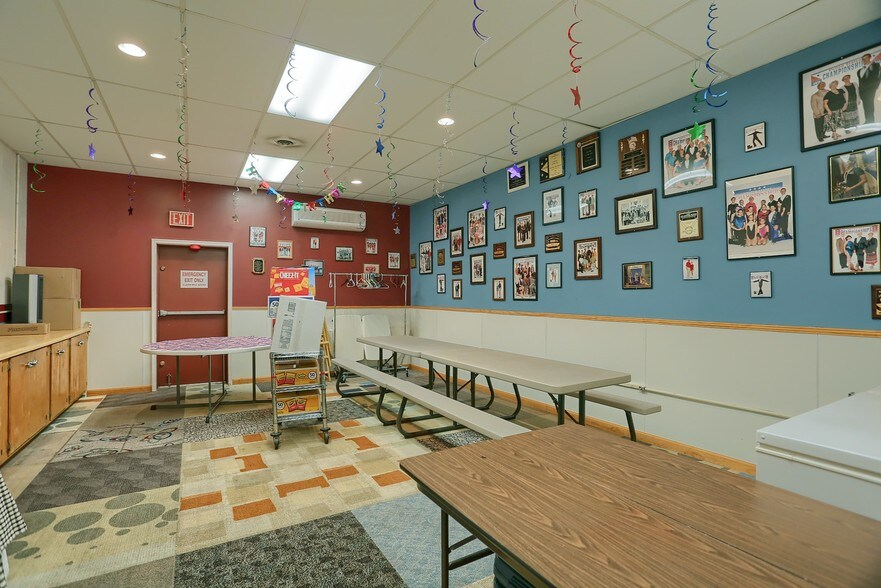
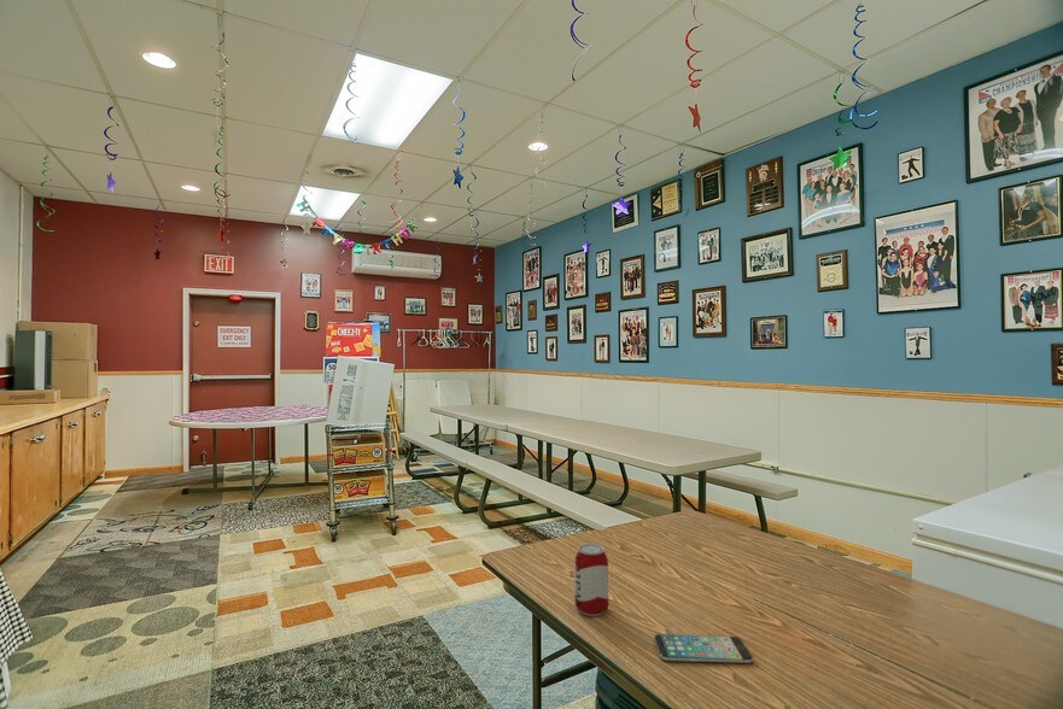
+ smartphone (701, 648)
+ beverage can (591, 578)
